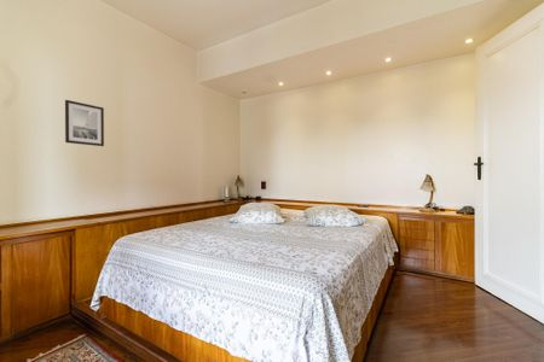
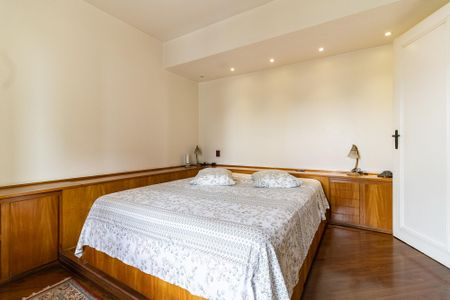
- wall art (85, 124)
